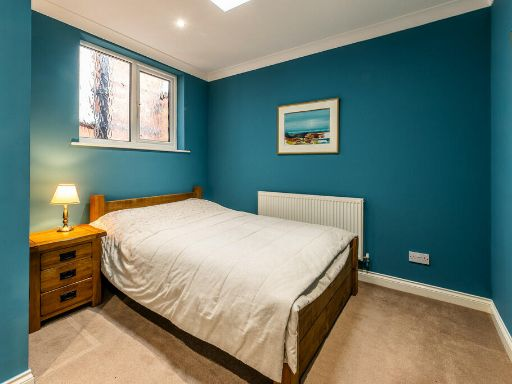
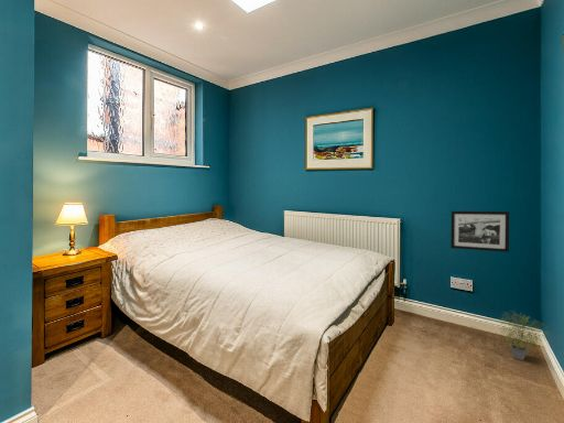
+ potted plant (522, 334)
+ picture frame (478, 230)
